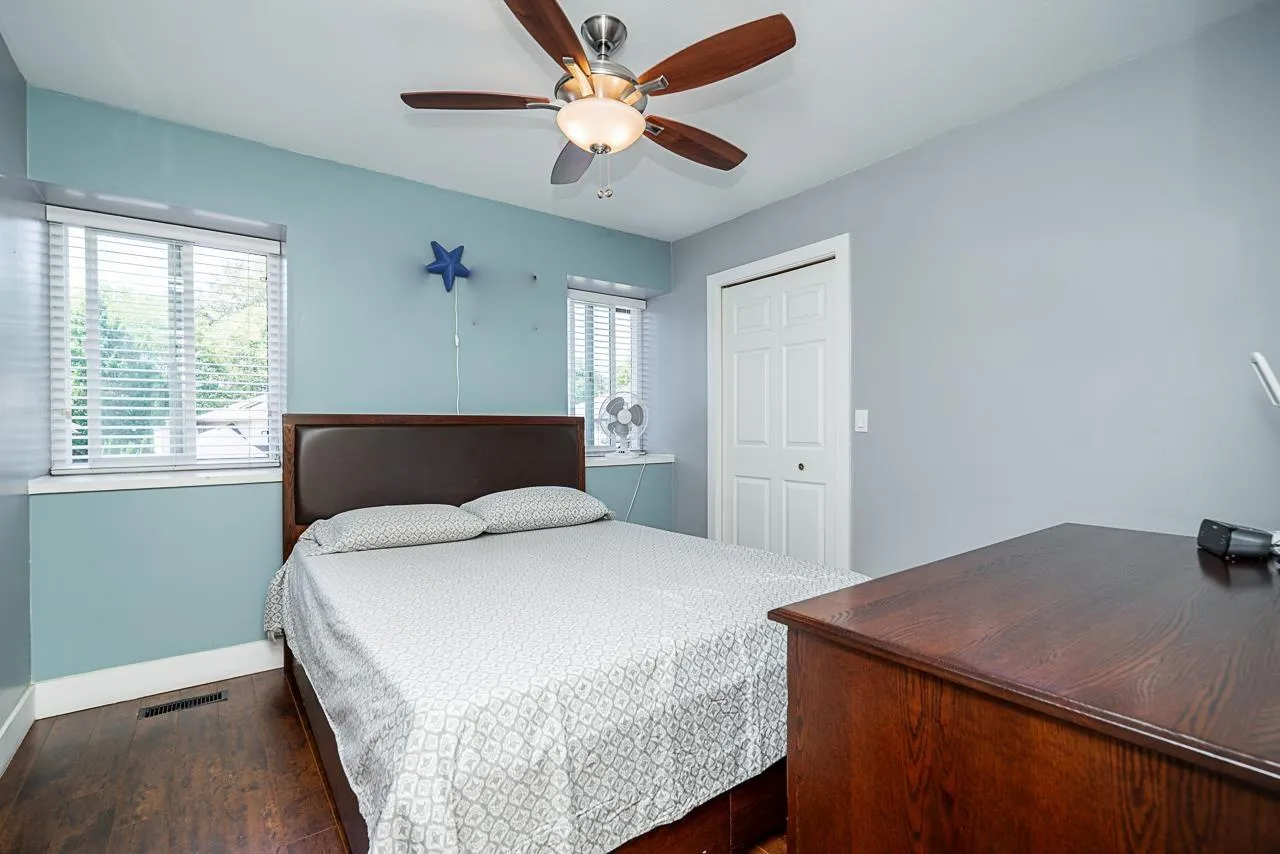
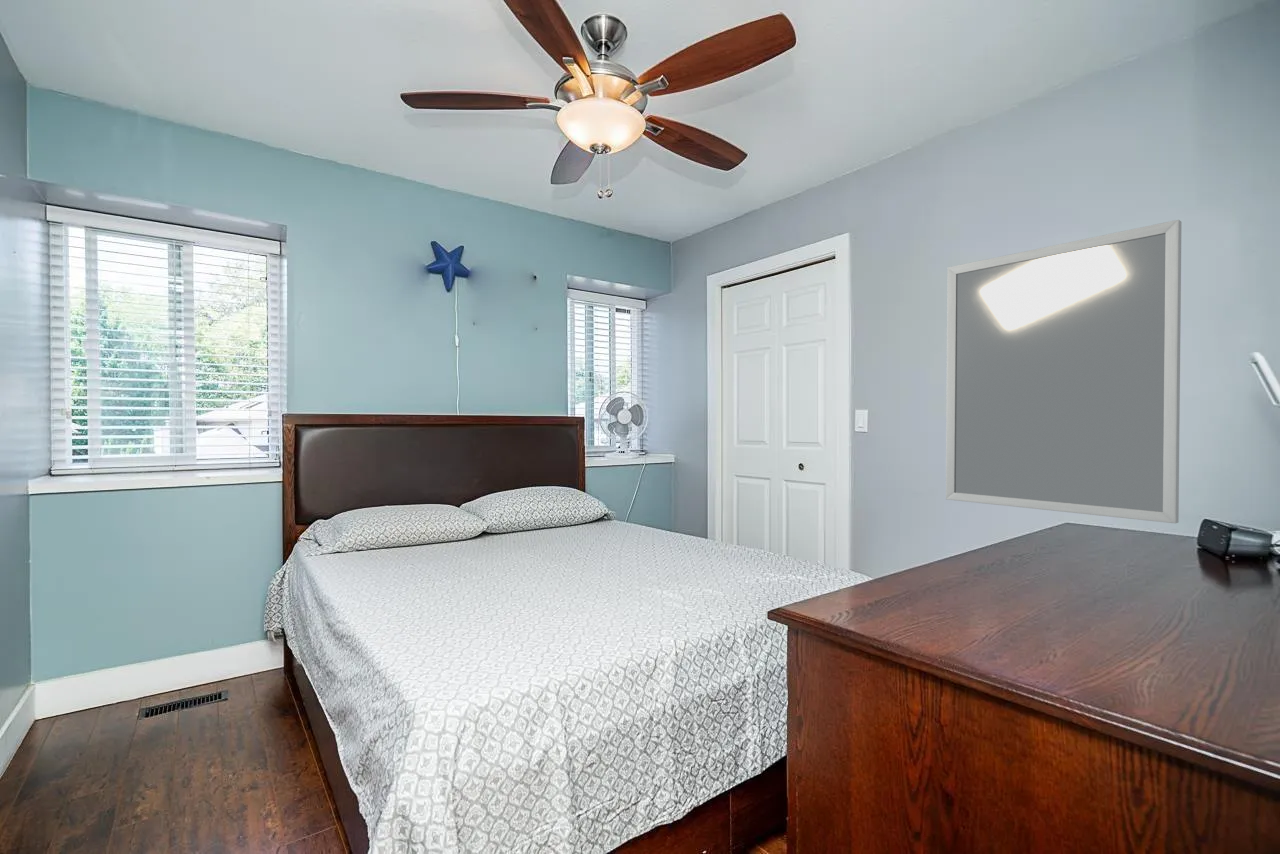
+ home mirror (1048, 378)
